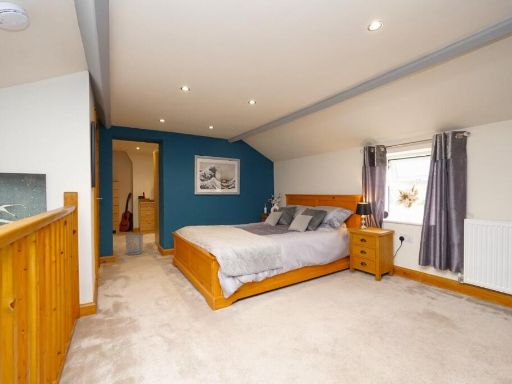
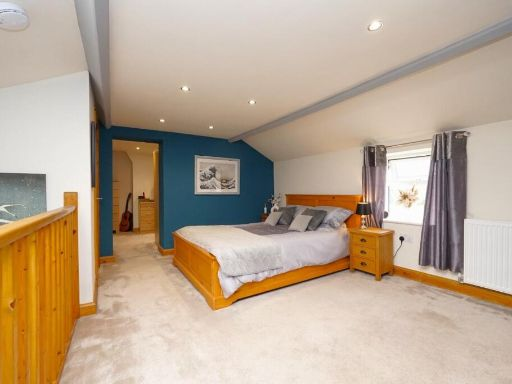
- waste bin (134, 244)
